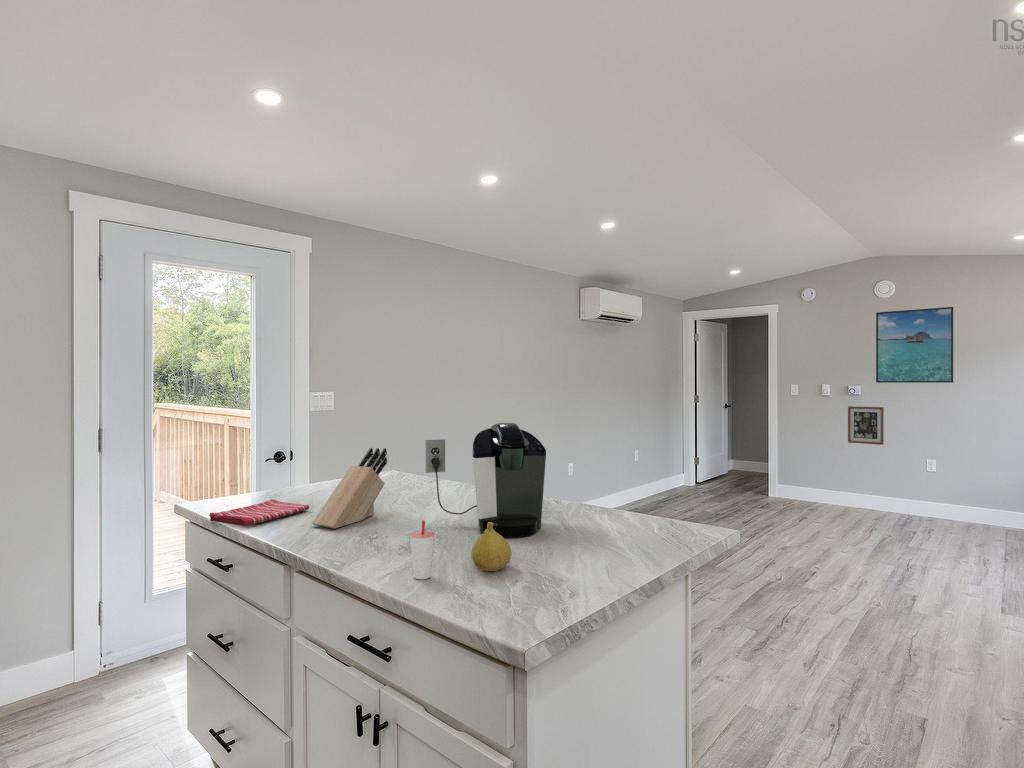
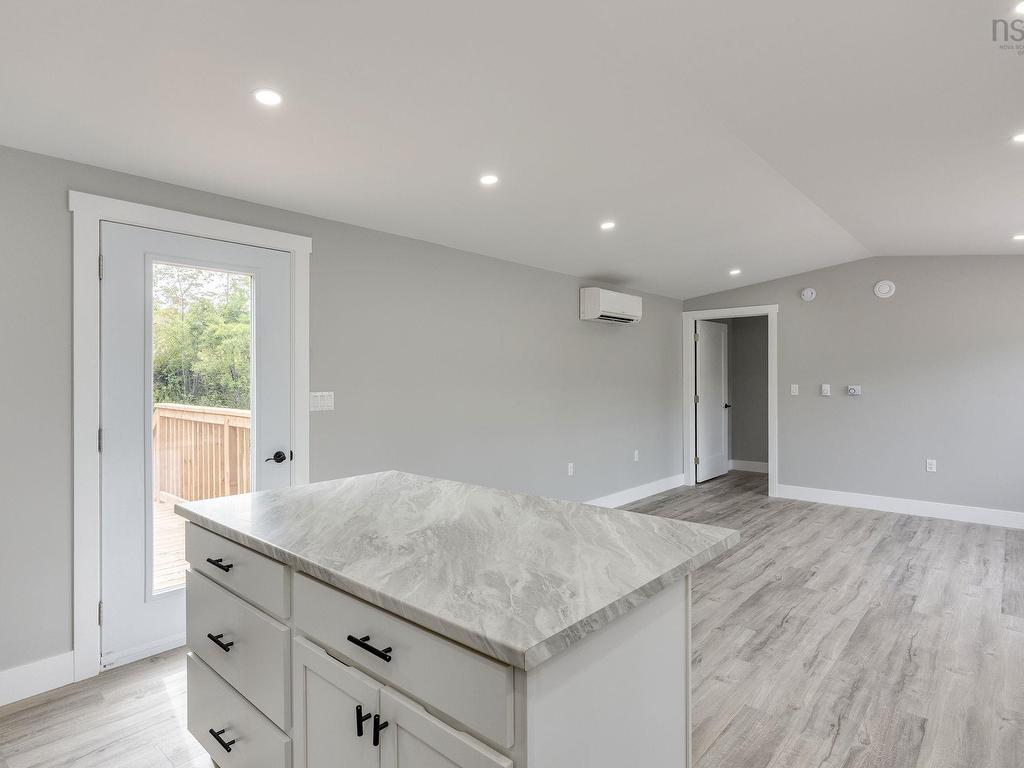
- dish towel (260, 511)
- cup (422, 548)
- coffee maker (487, 475)
- fruit (491, 545)
- wall art (865, 425)
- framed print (913, 346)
- knife block (354, 484)
